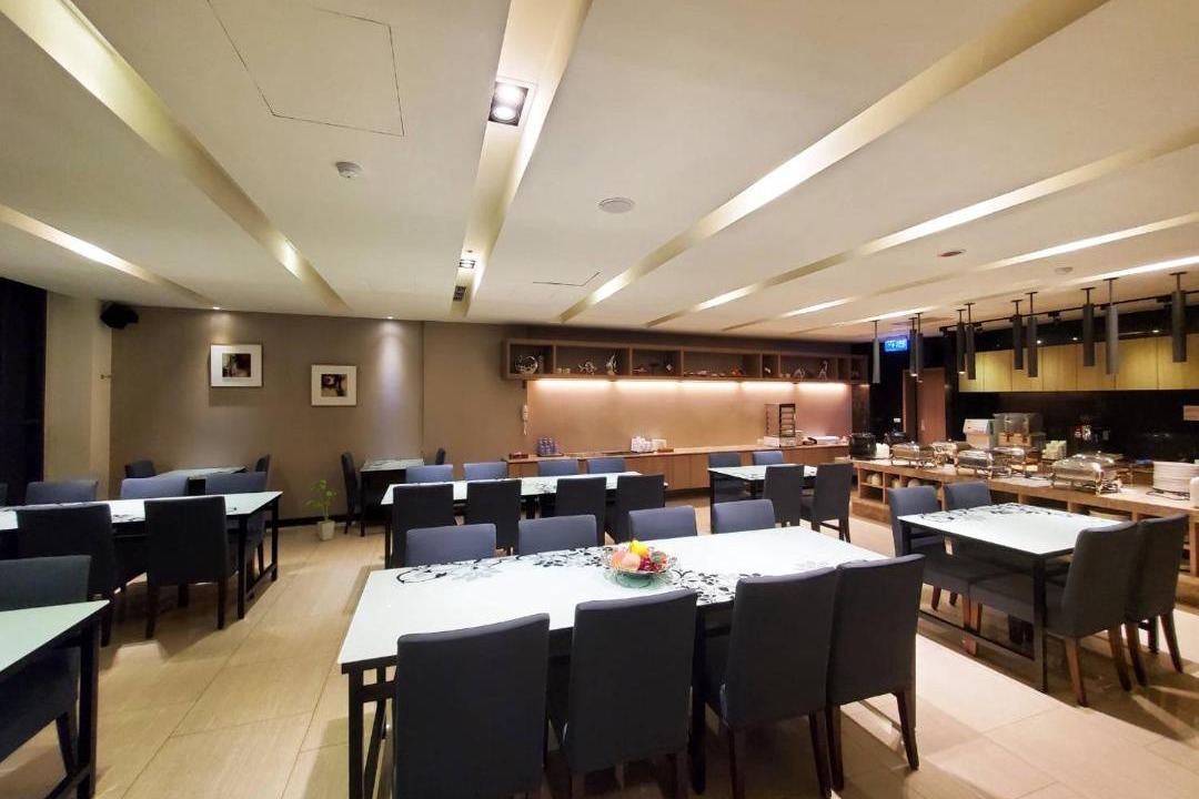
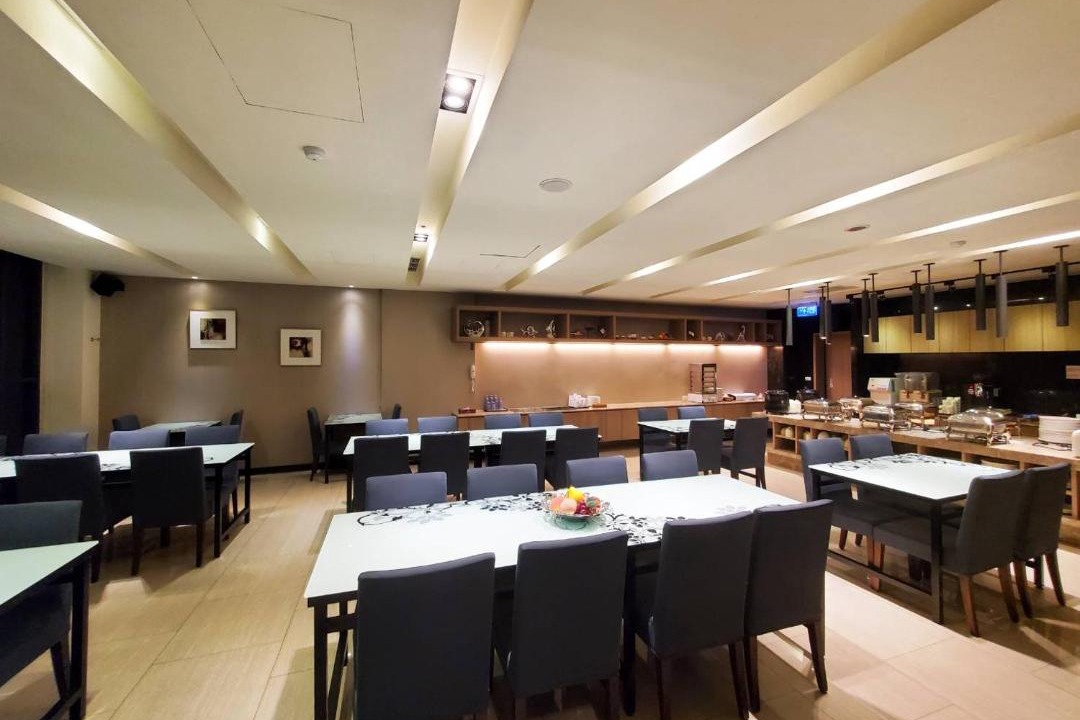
- house plant (320, 508)
